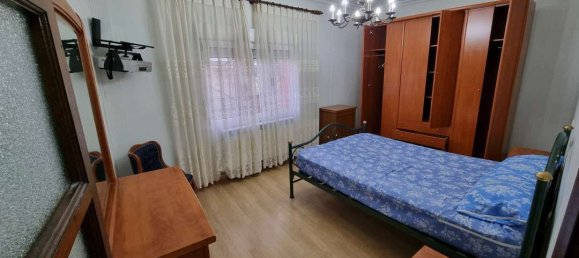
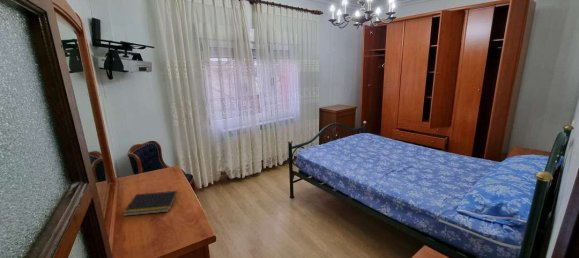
+ notepad (151, 202)
